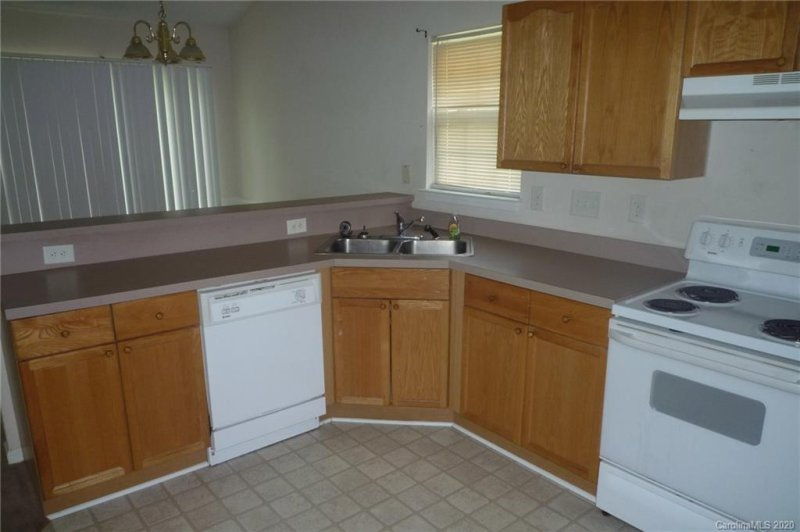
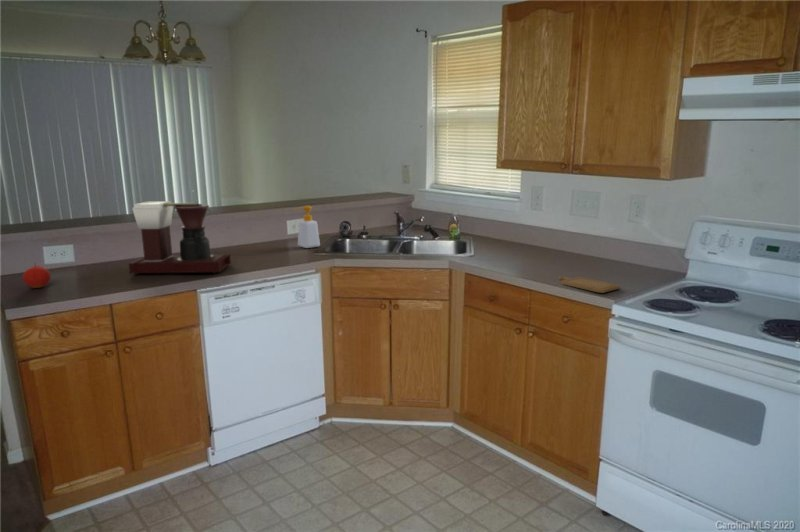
+ soap bottle (304, 226)
+ coffee maker (181, 239)
+ fruit (36, 275)
+ chopping board (584, 283)
